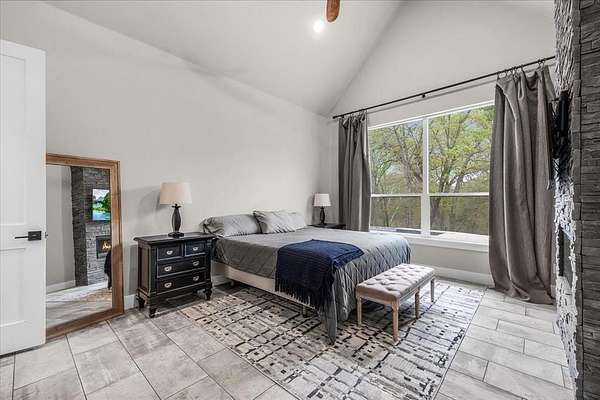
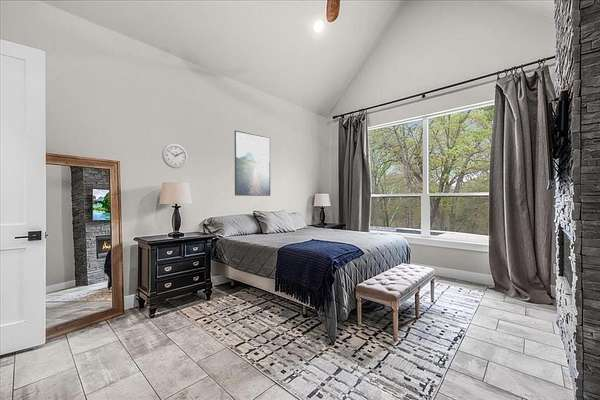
+ wall clock (175, 156)
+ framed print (253, 165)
